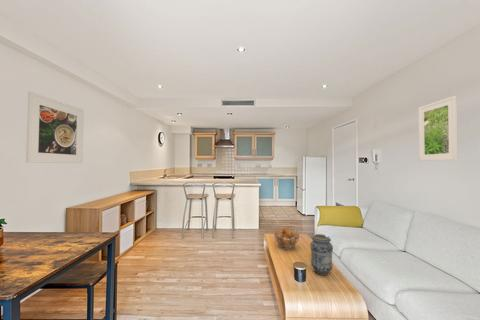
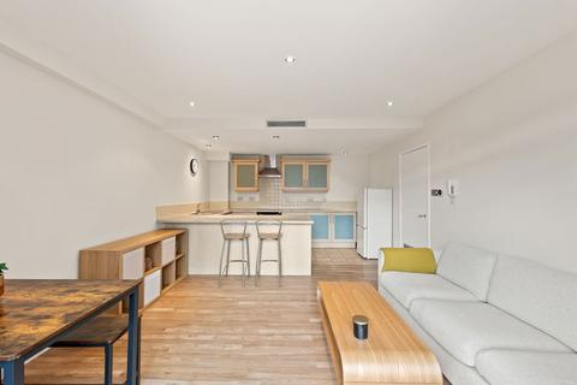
- vase (321, 254)
- fruit basket (286, 237)
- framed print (59, 132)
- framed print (436, 131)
